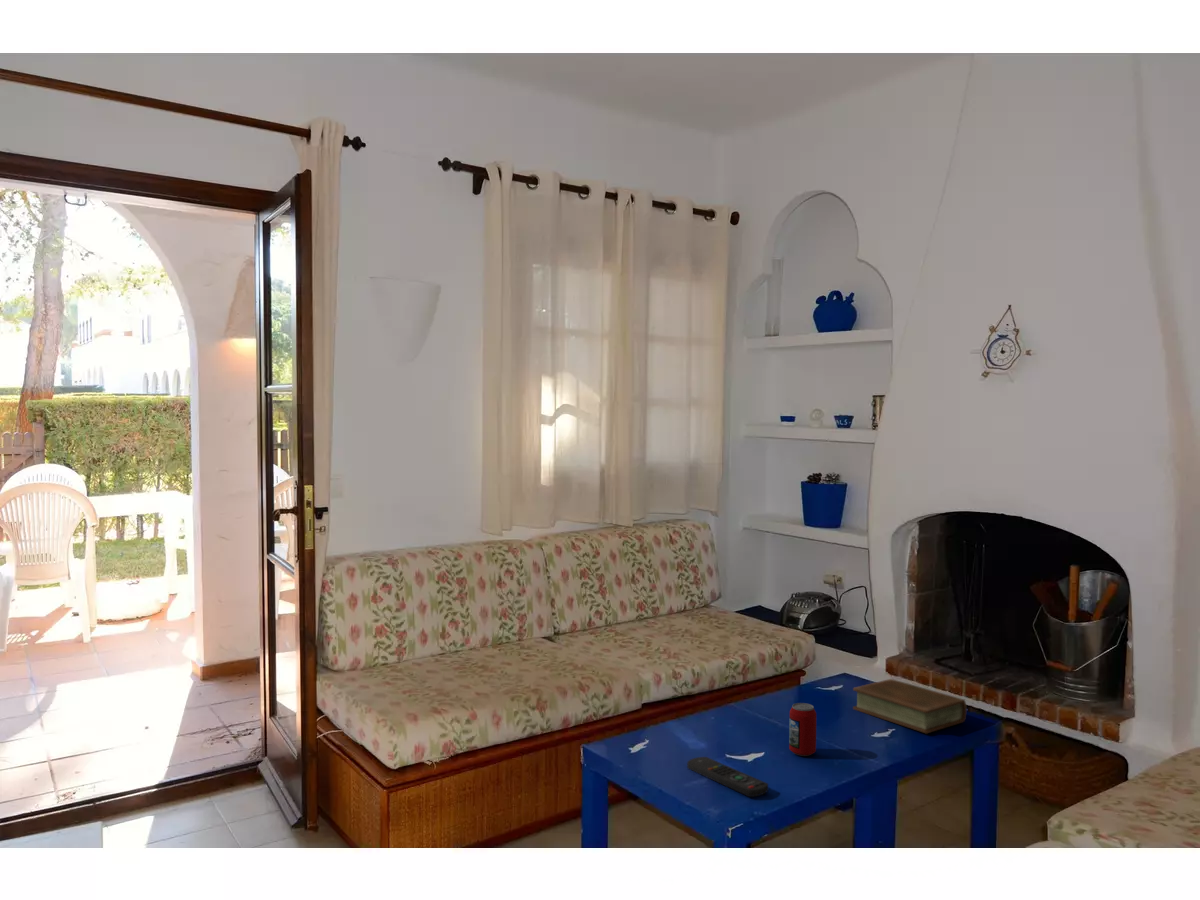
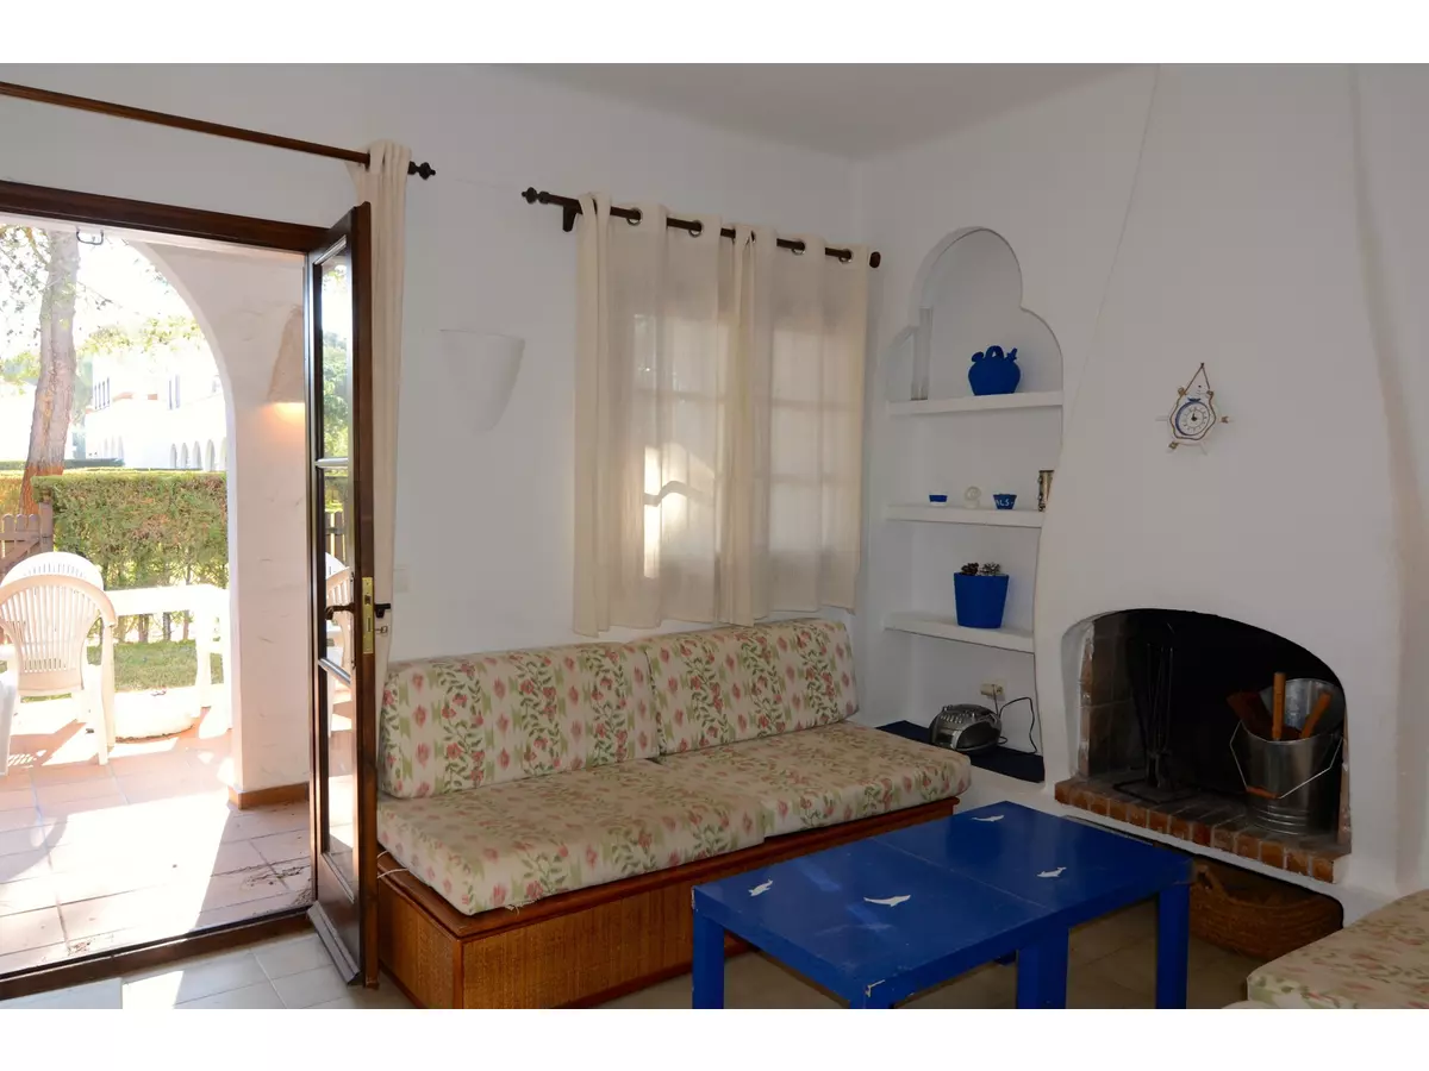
- remote control (726, 775)
- book (908, 704)
- beverage can (802, 729)
